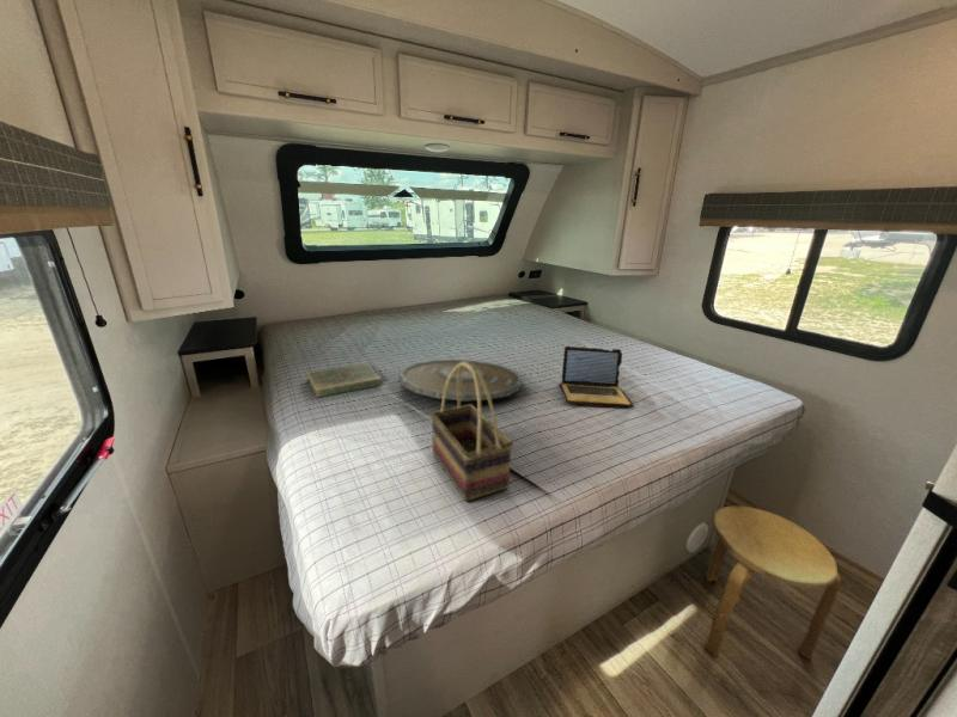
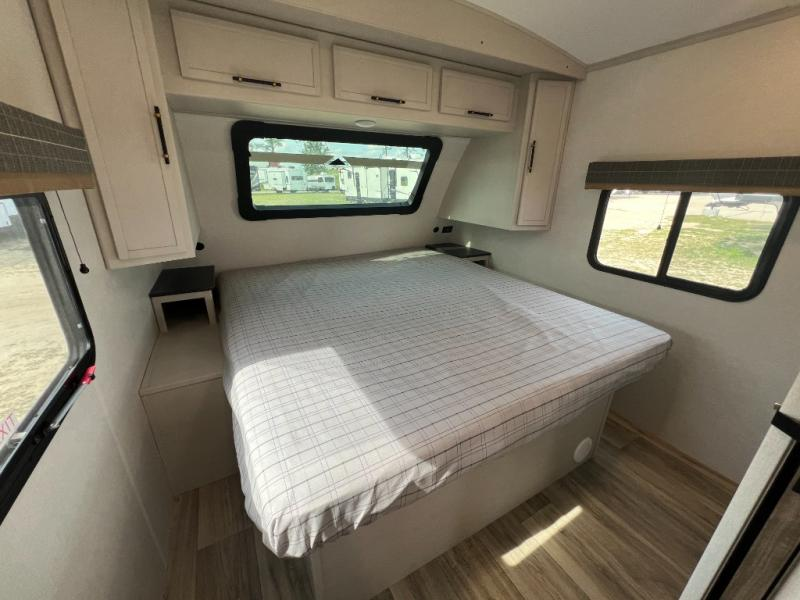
- book (343, 378)
- laptop (596, 375)
- serving tray (461, 376)
- stool (746, 582)
- woven basket (469, 418)
